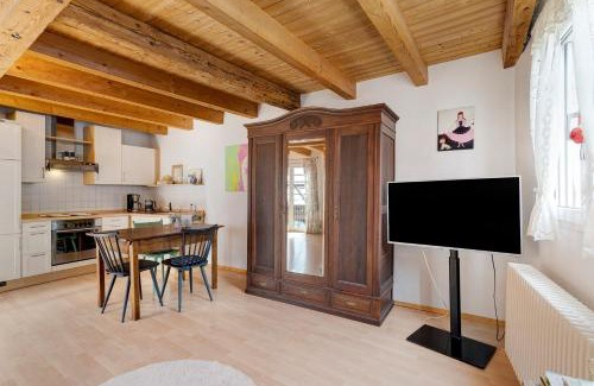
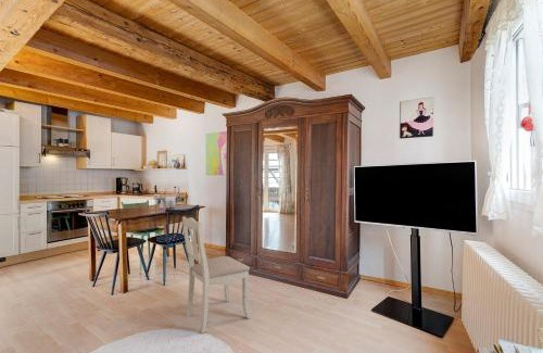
+ dining chair (215, 265)
